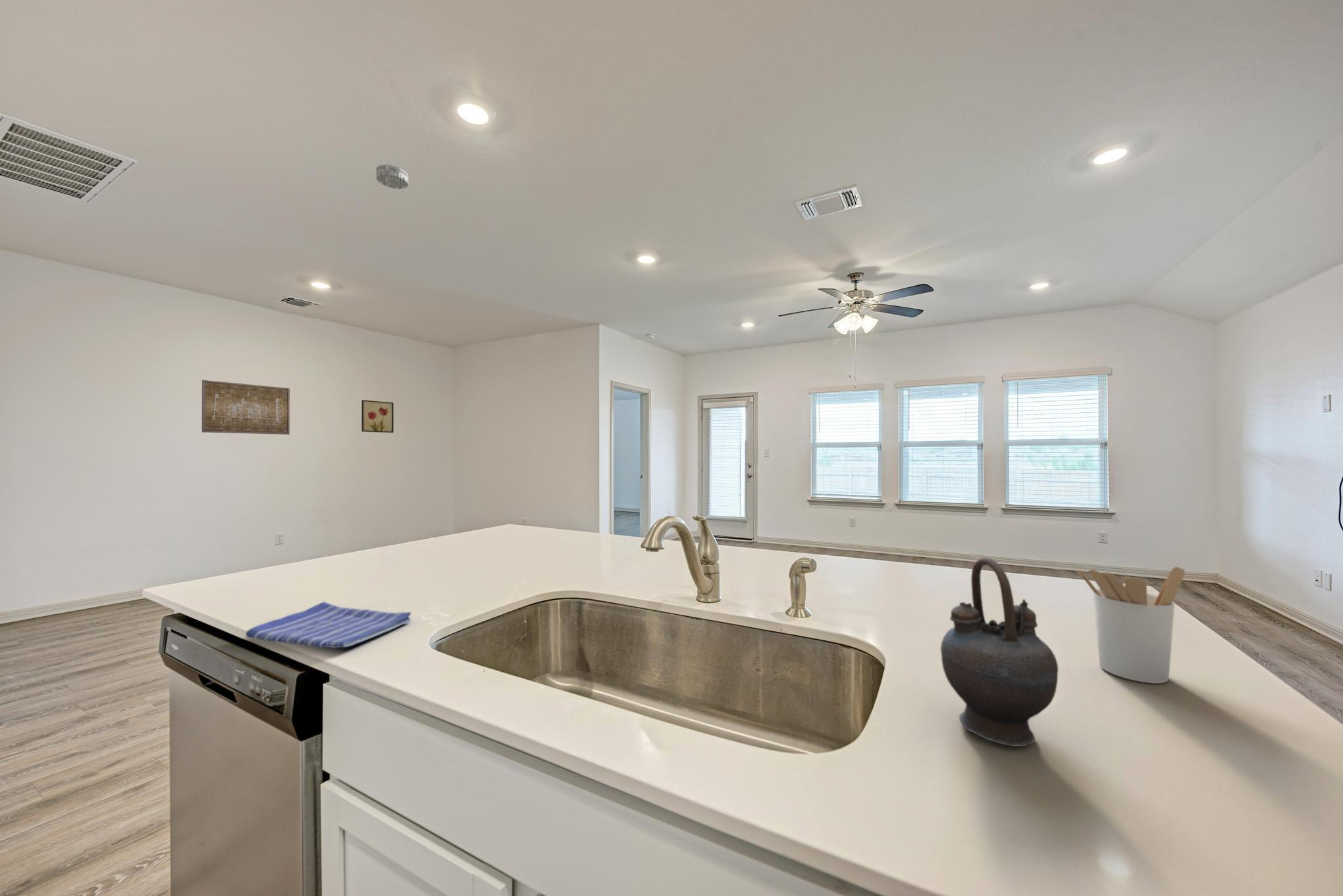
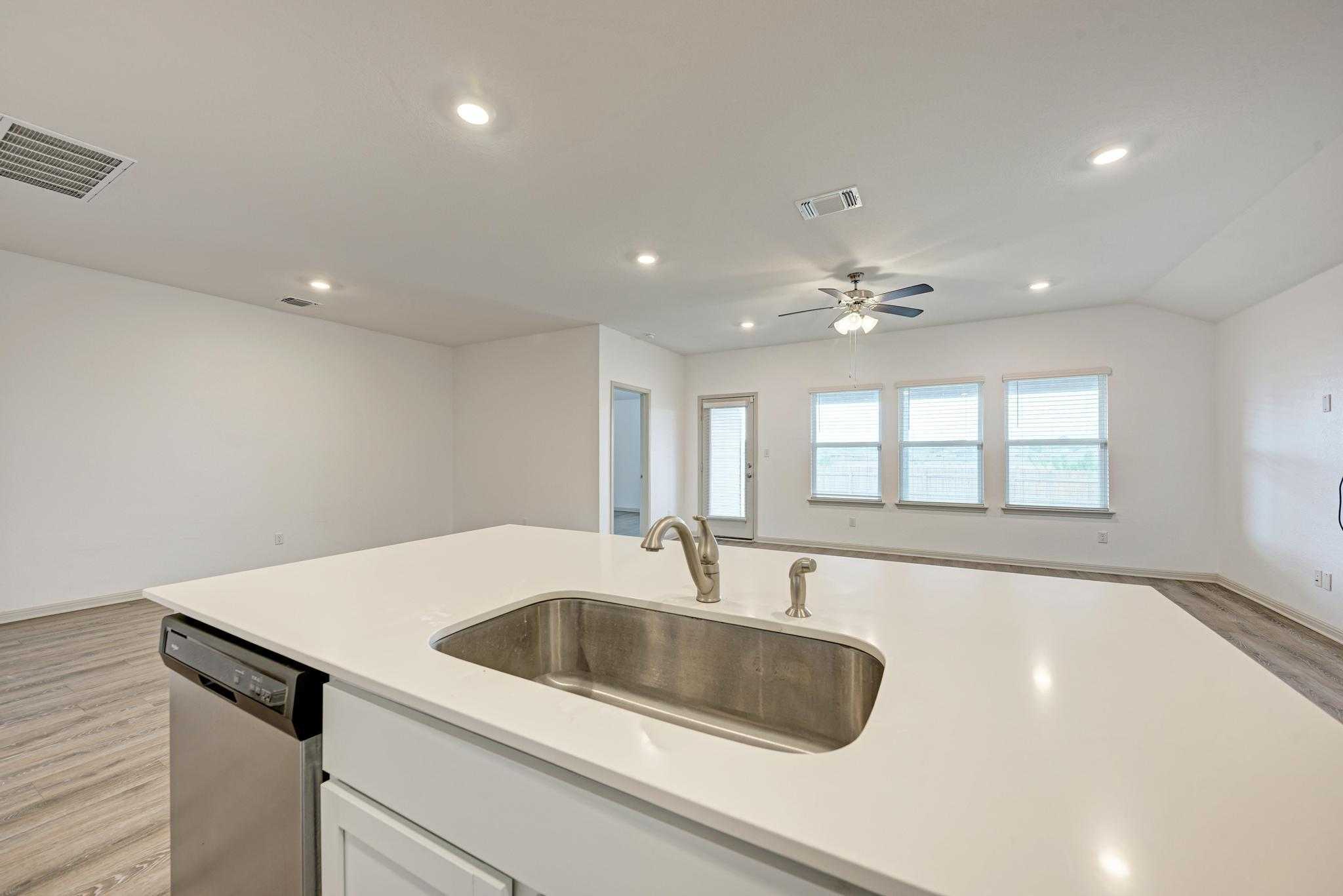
- dish towel (332, 623)
- teapot (991, 640)
- wall art (248, 408)
- utensil holder (1128, 619)
- smoke detector (392, 176)
- wall art (377, 416)
